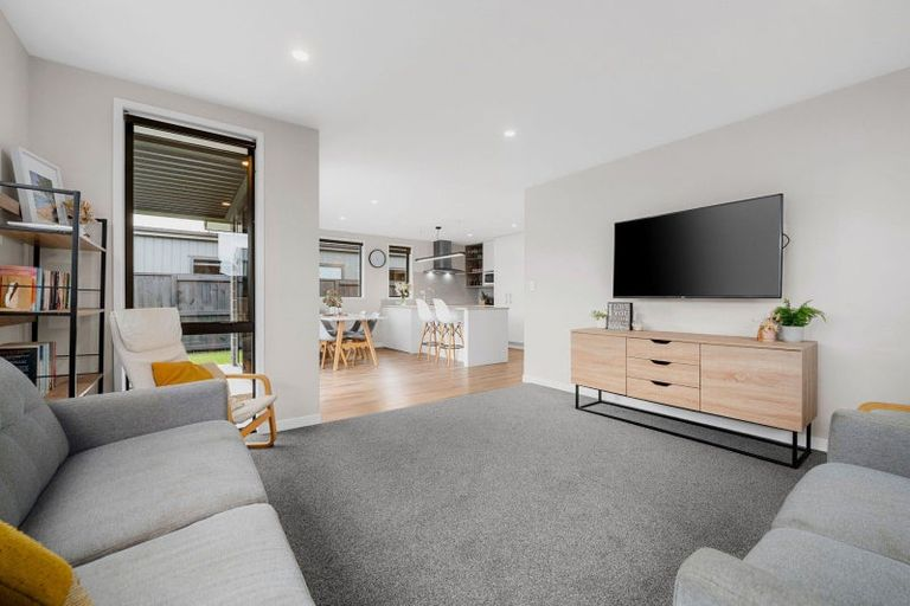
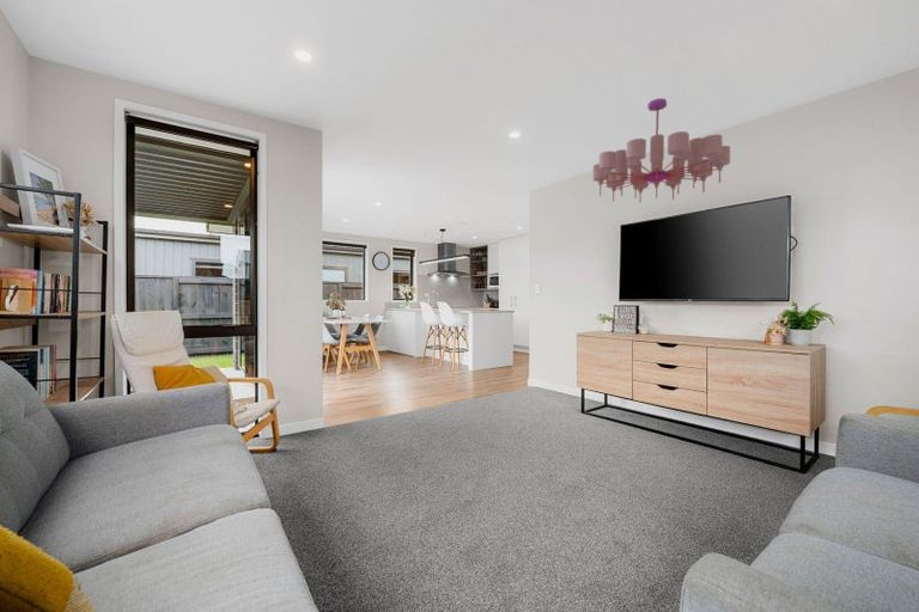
+ chandelier (657, 146)
